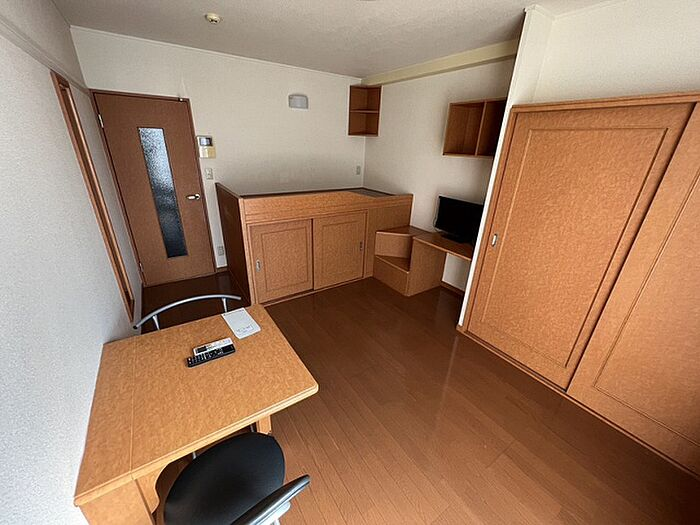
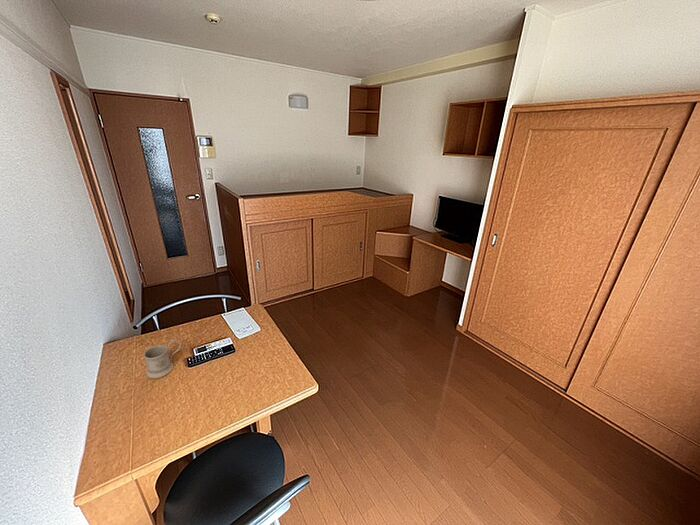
+ mug (163, 356)
